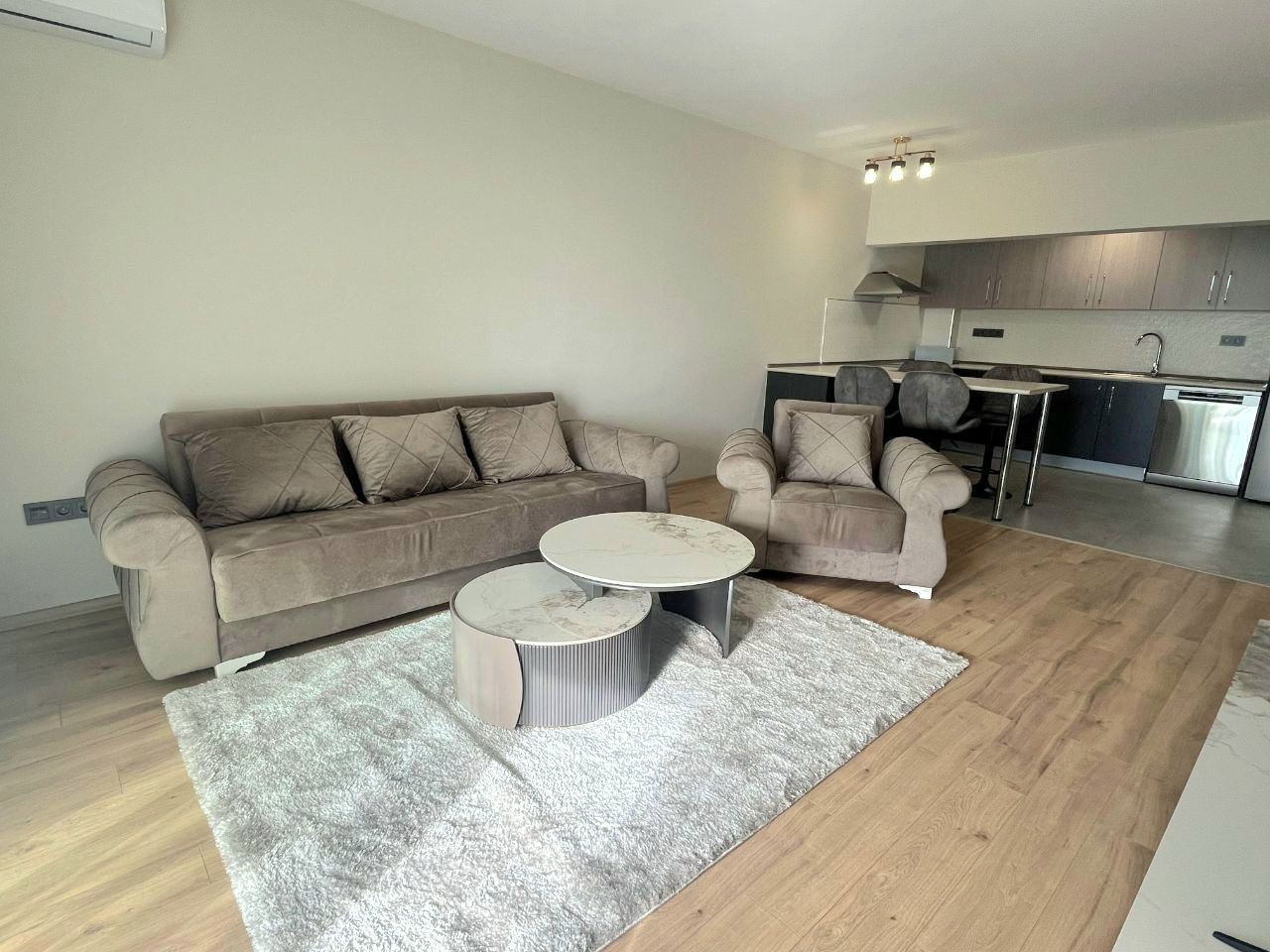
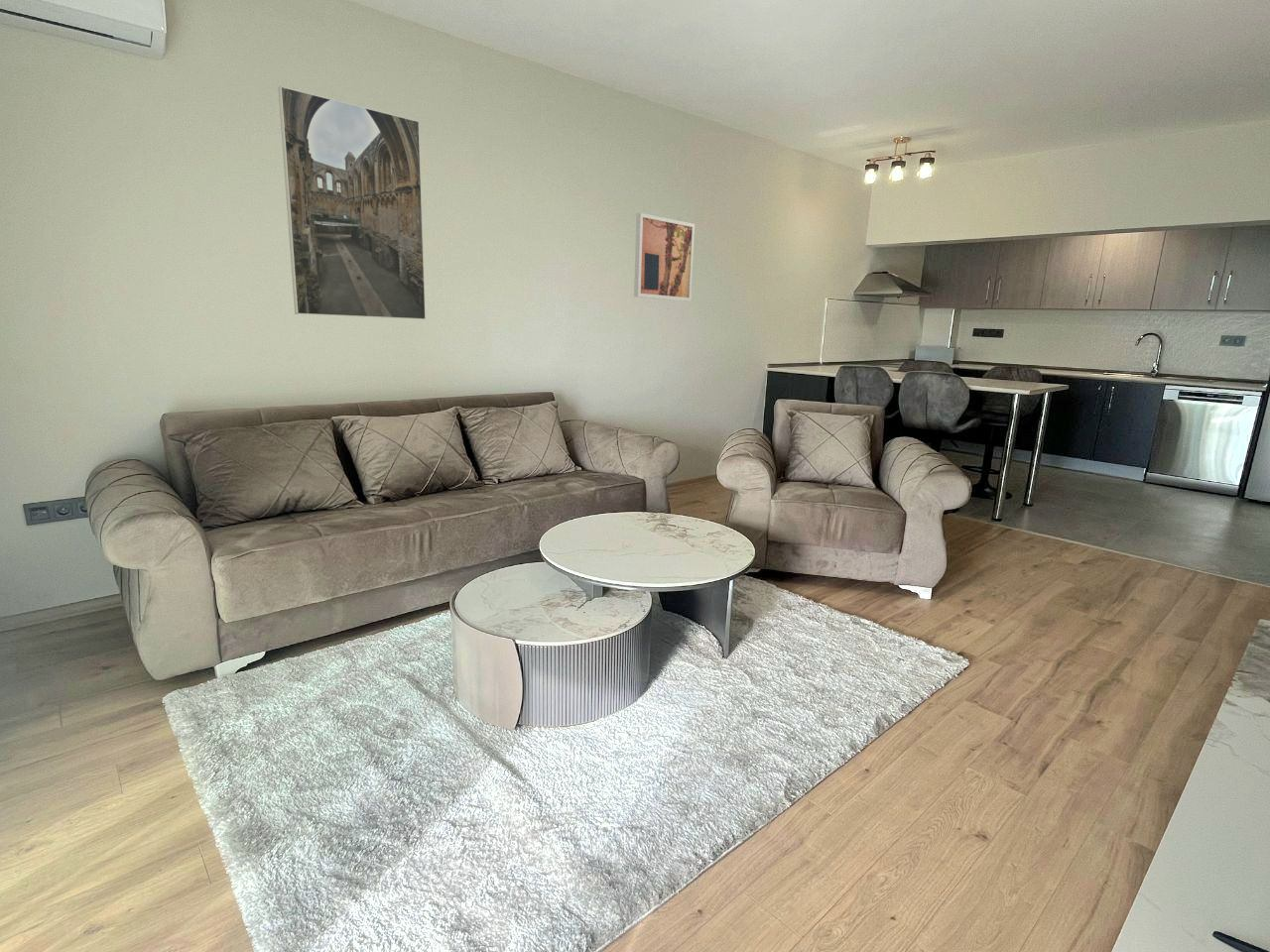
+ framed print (358, 214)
+ wall art (665, 259)
